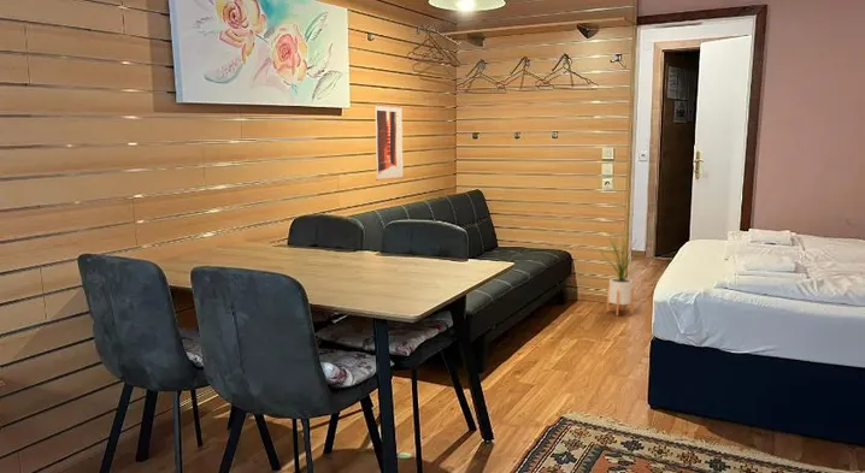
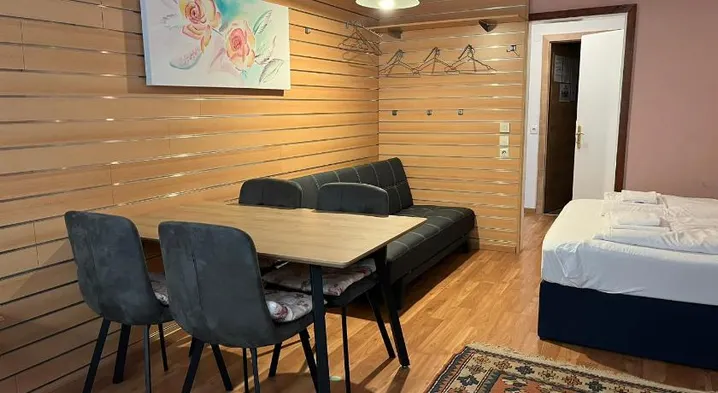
- house plant (622, 270)
- wall art (389, 142)
